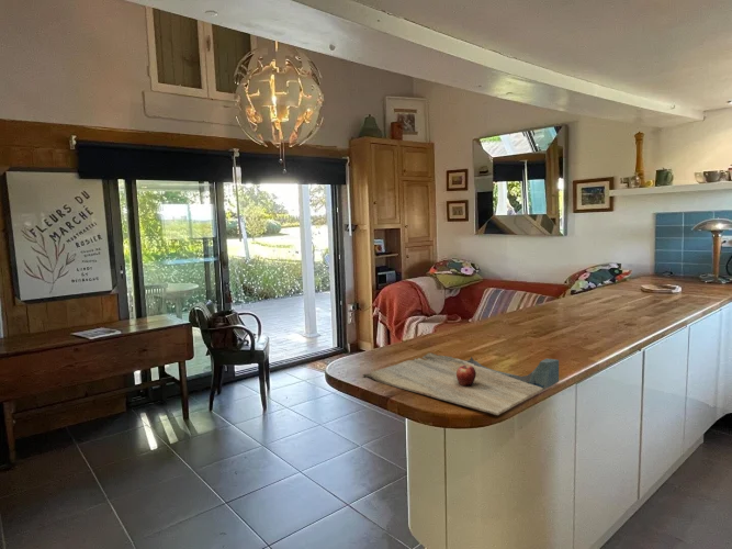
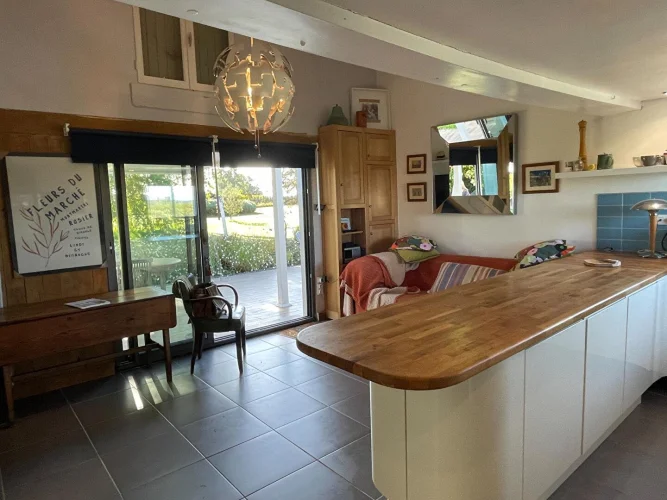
- cutting board (457, 369)
